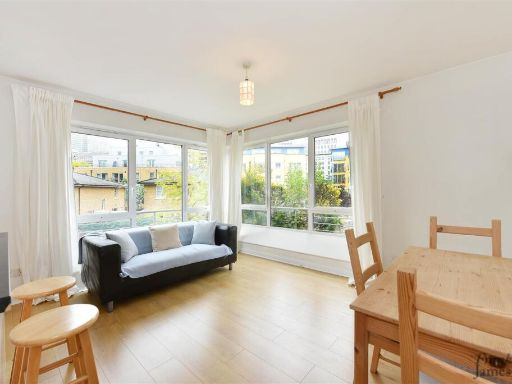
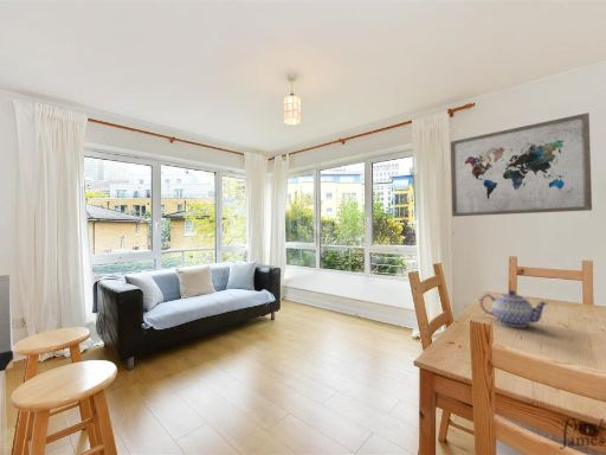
+ teapot (512, 307)
+ wall art (511, 171)
